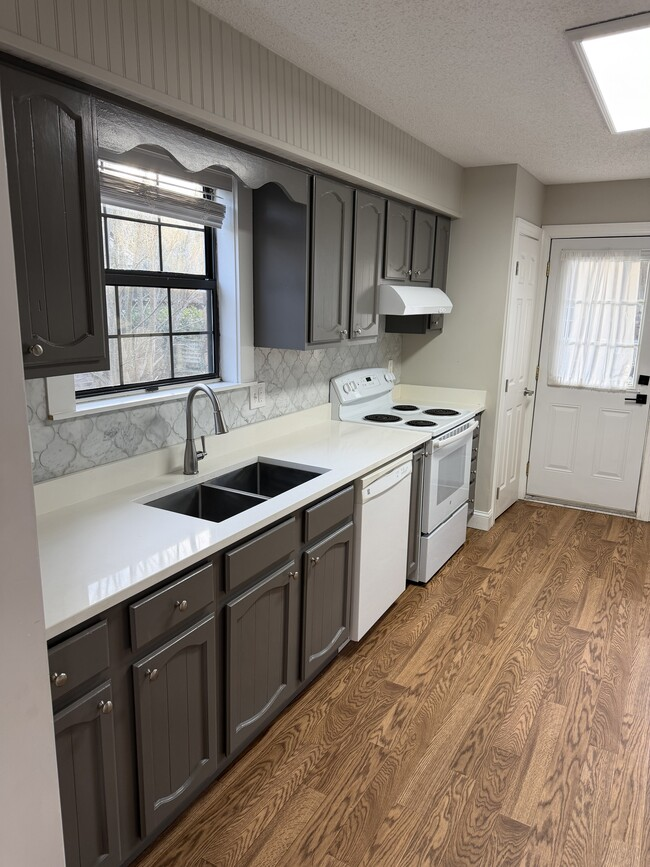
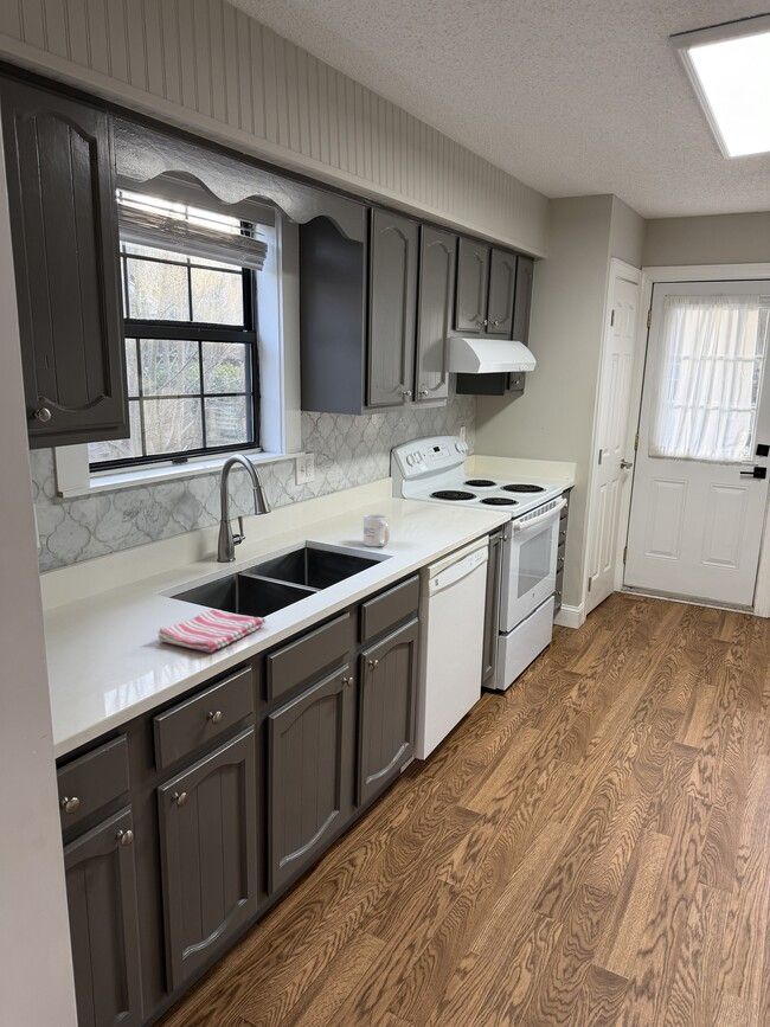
+ mug (378, 531)
+ dish towel (213, 627)
